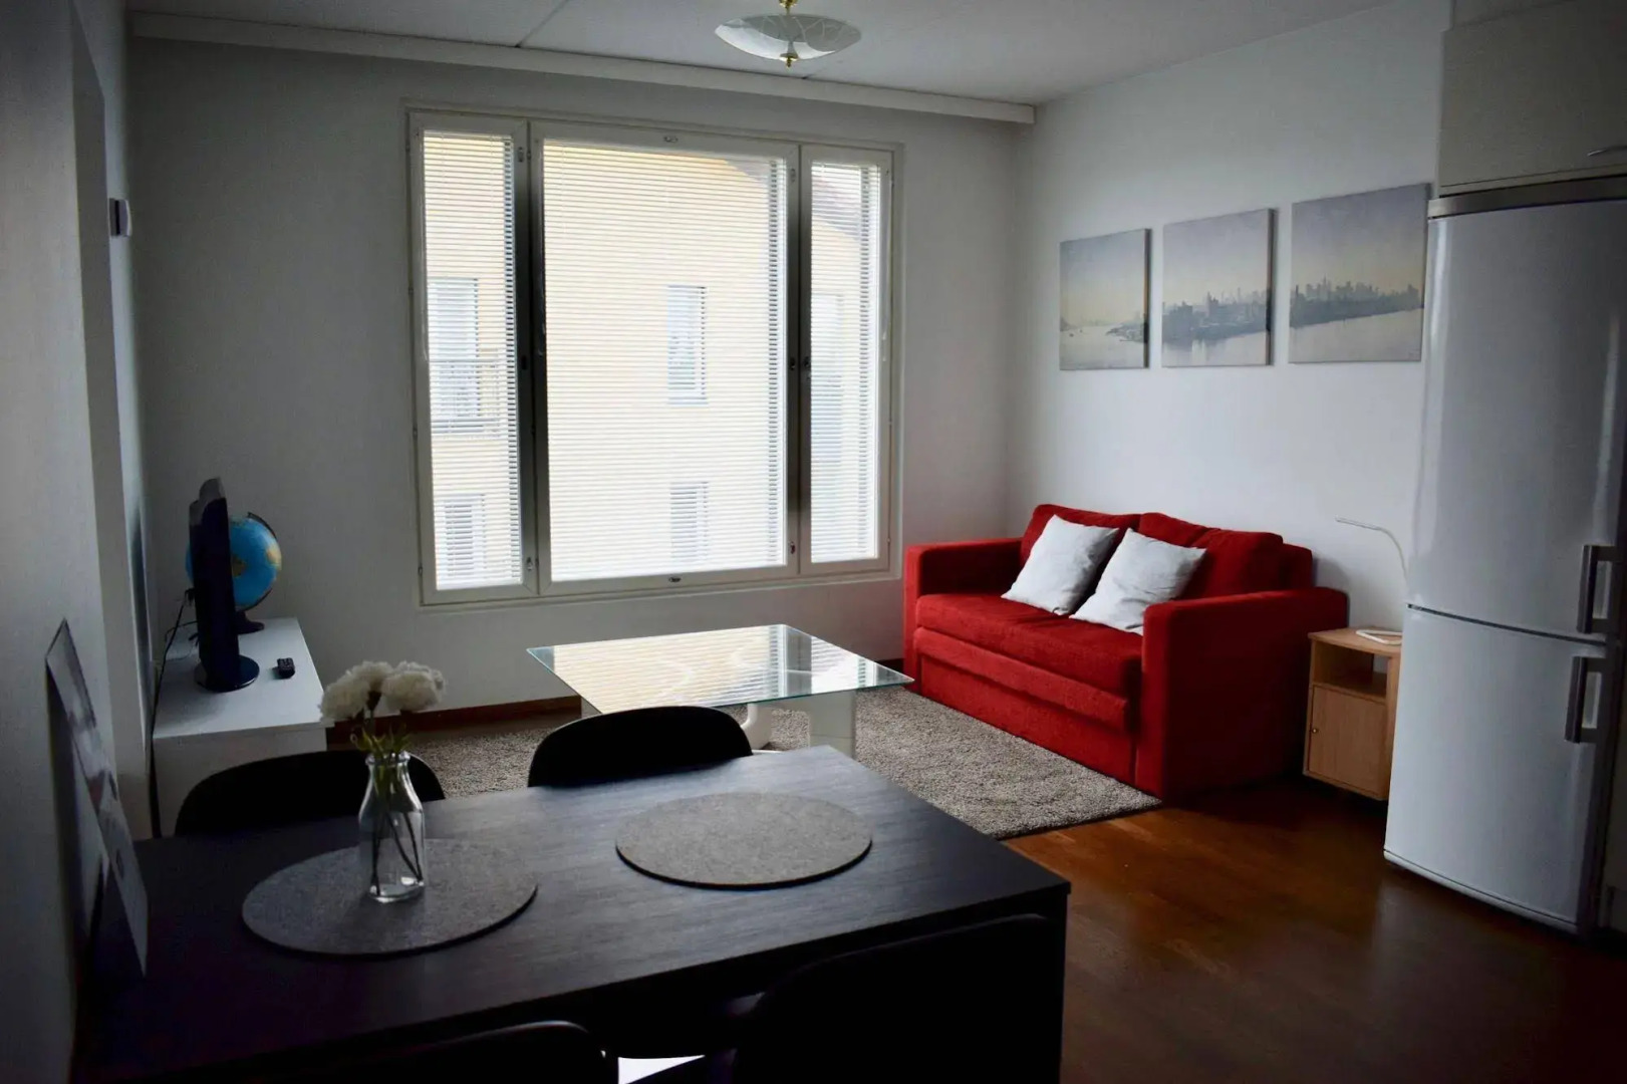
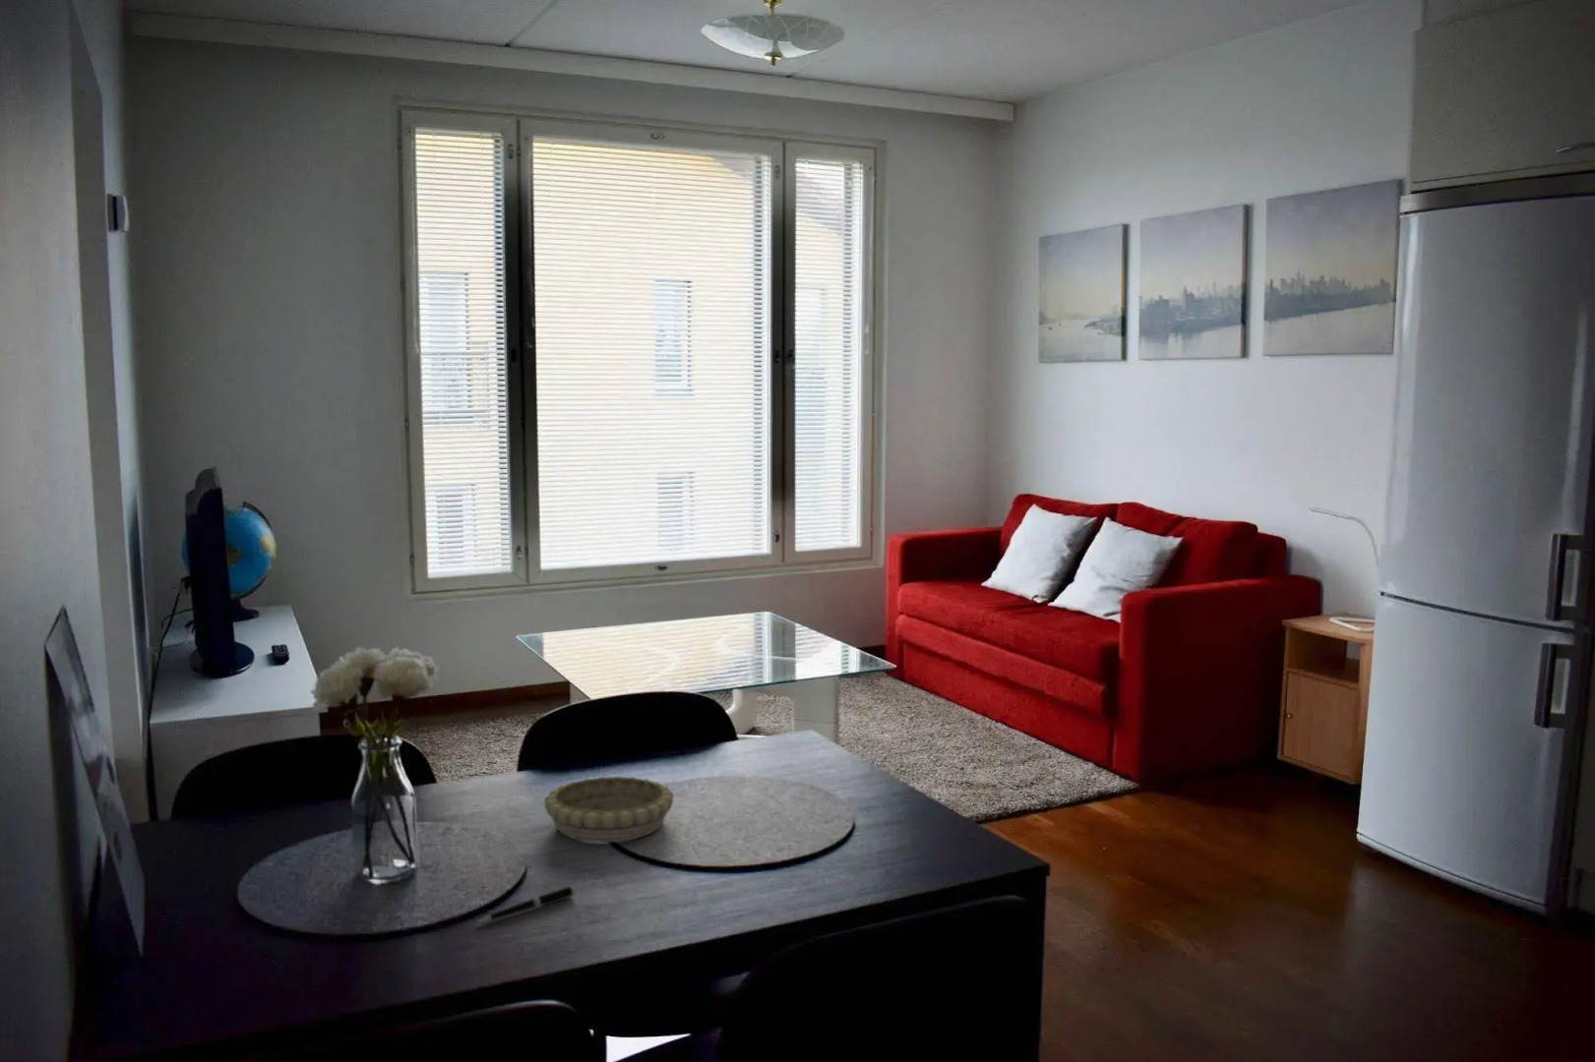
+ pen (525, 903)
+ decorative bowl (610, 808)
